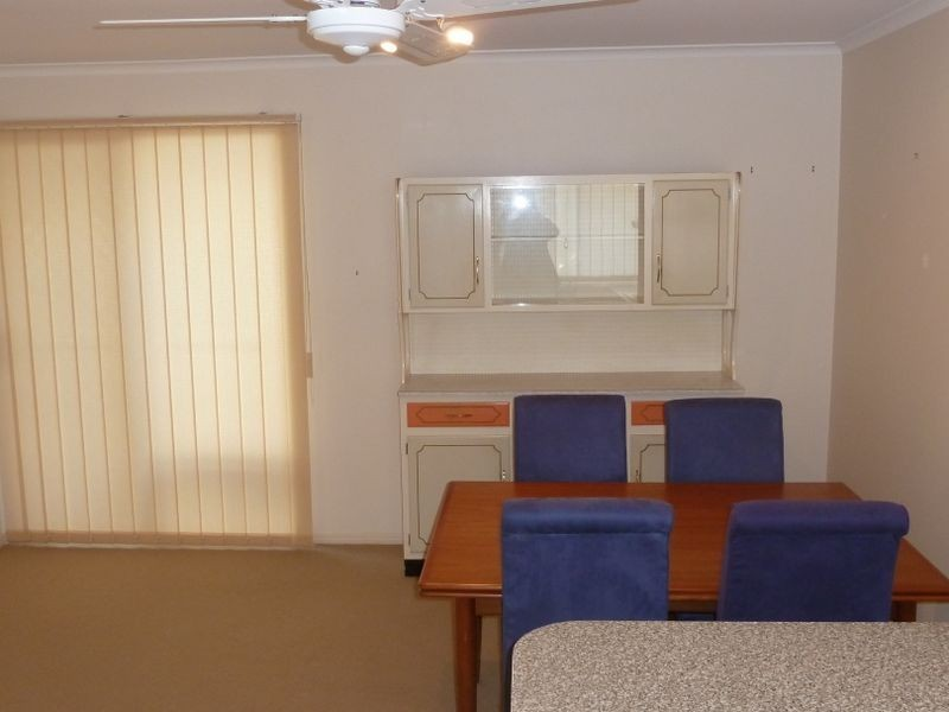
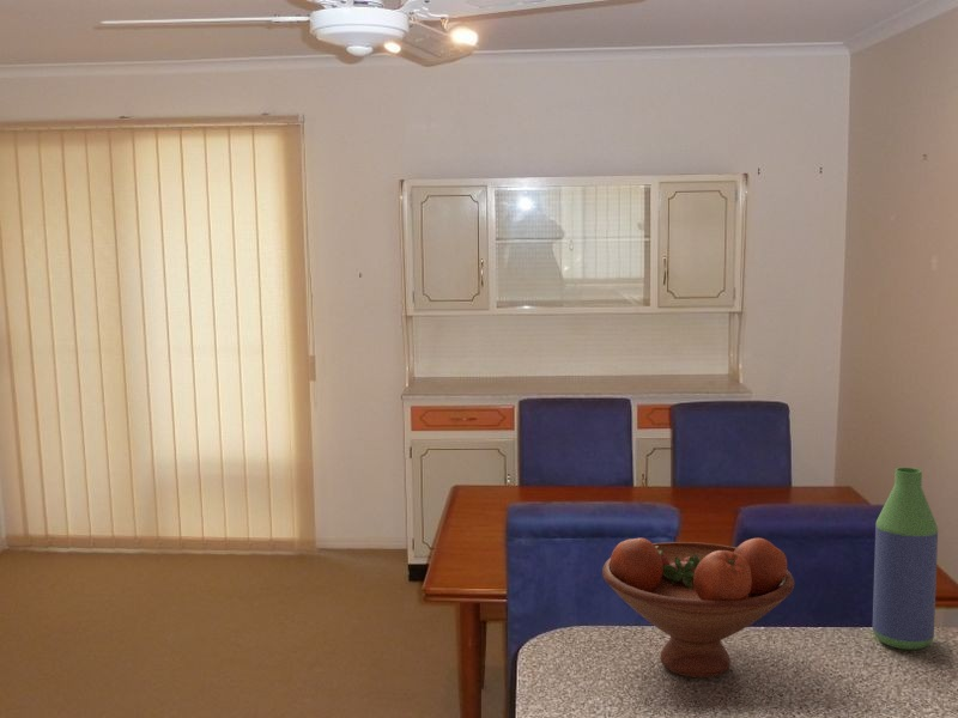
+ bottle (905, 556)
+ fruit bowl (696, 598)
